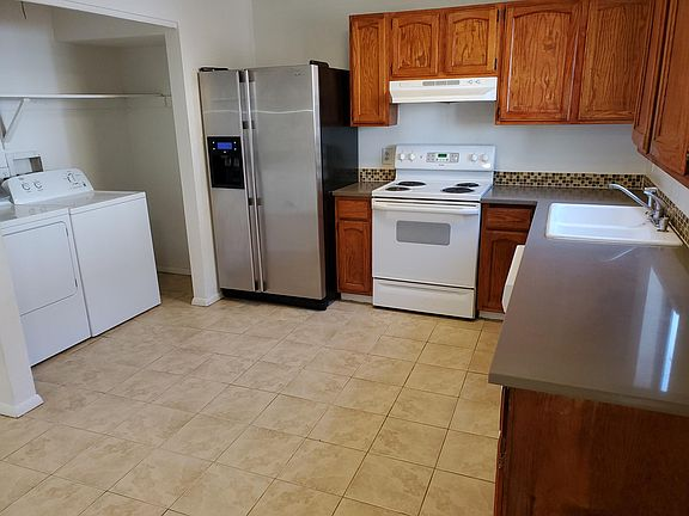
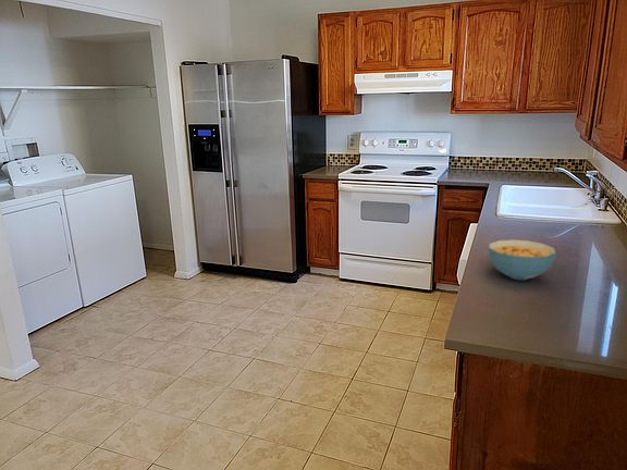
+ cereal bowl (519, 262)
